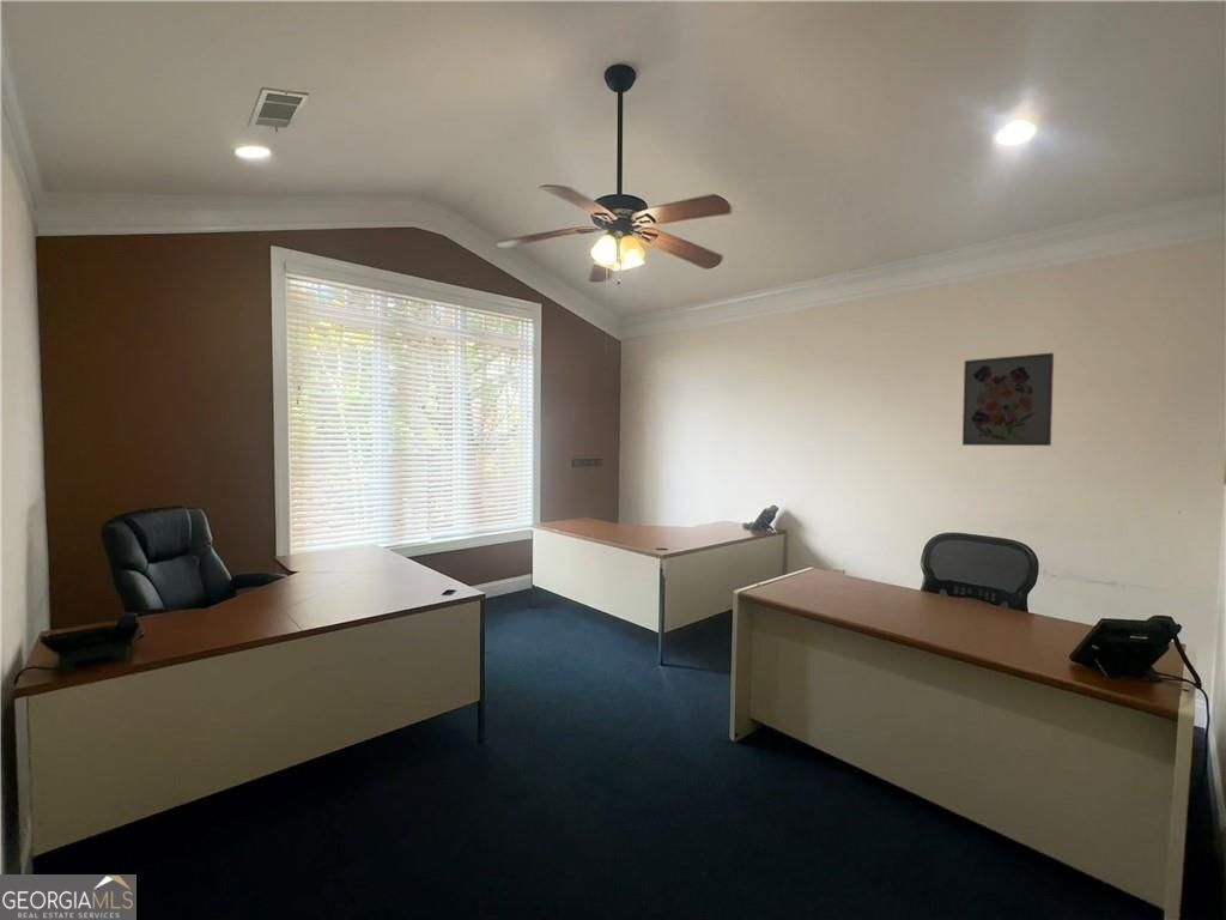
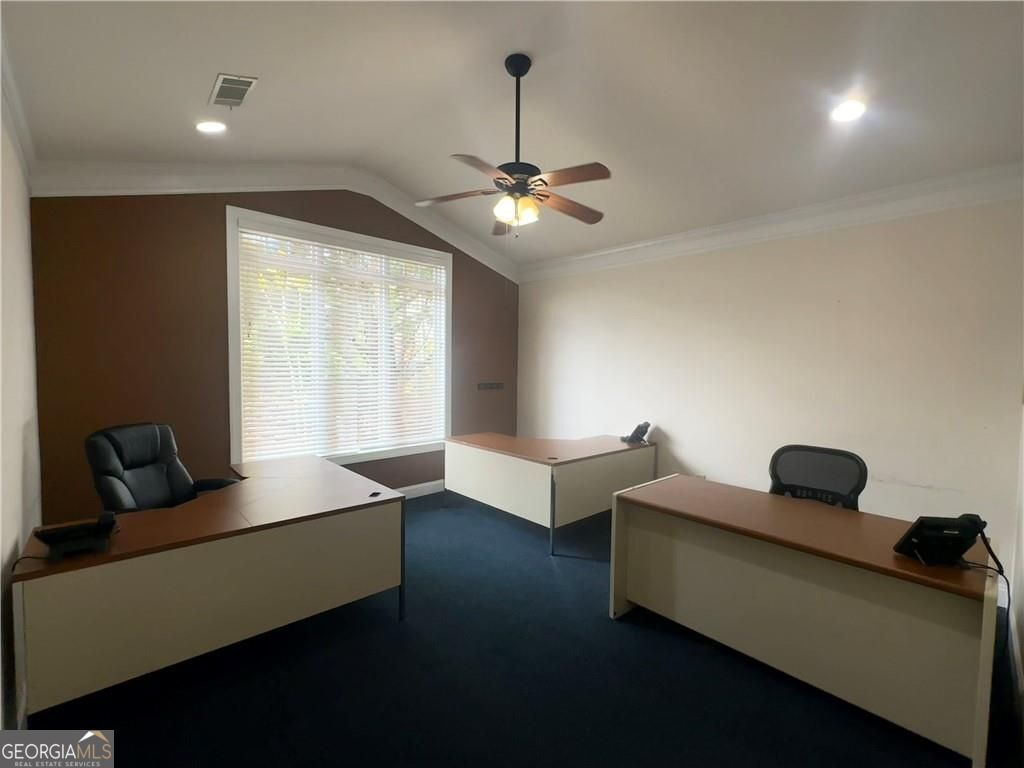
- wall art (1006, 401)
